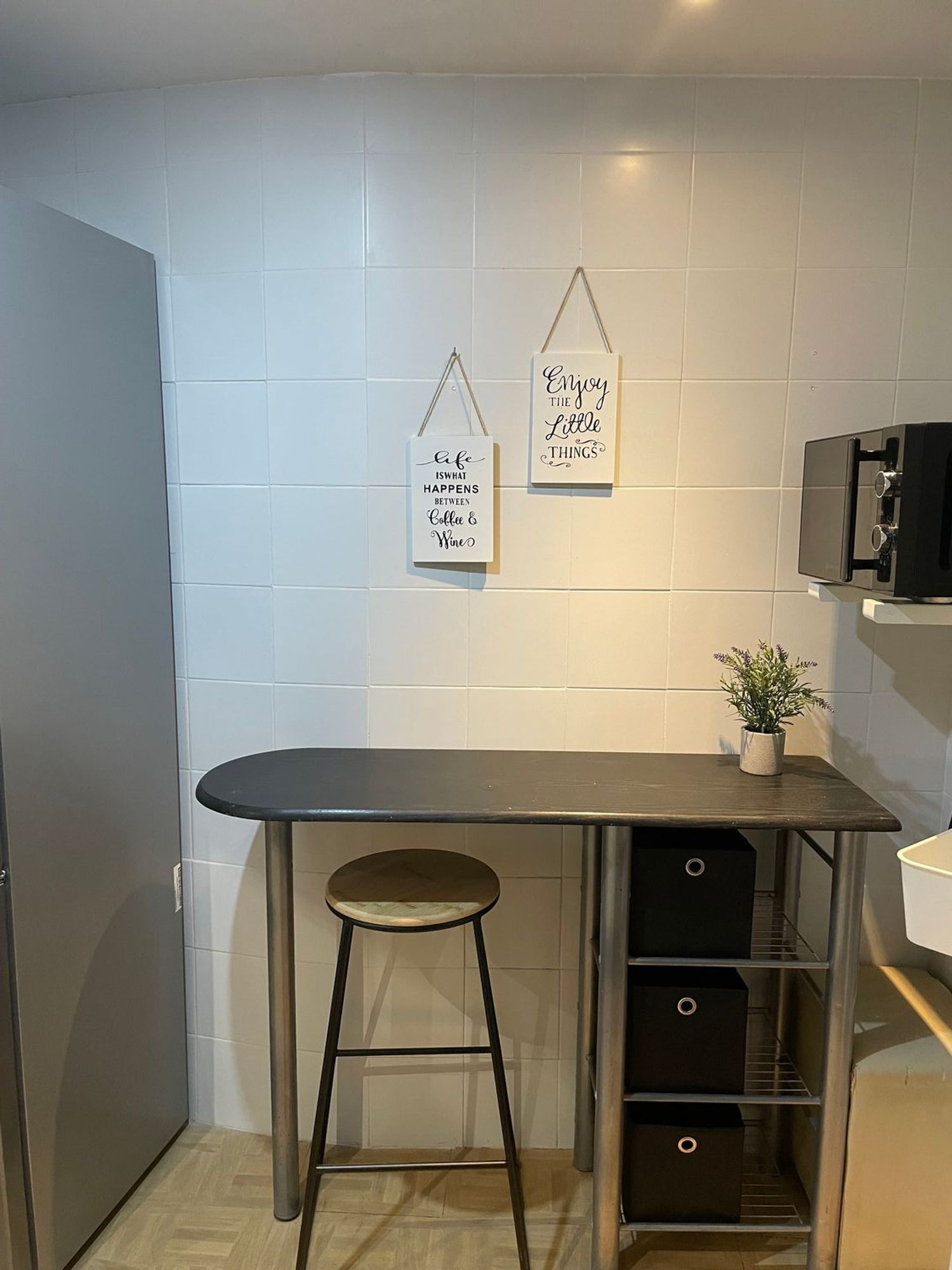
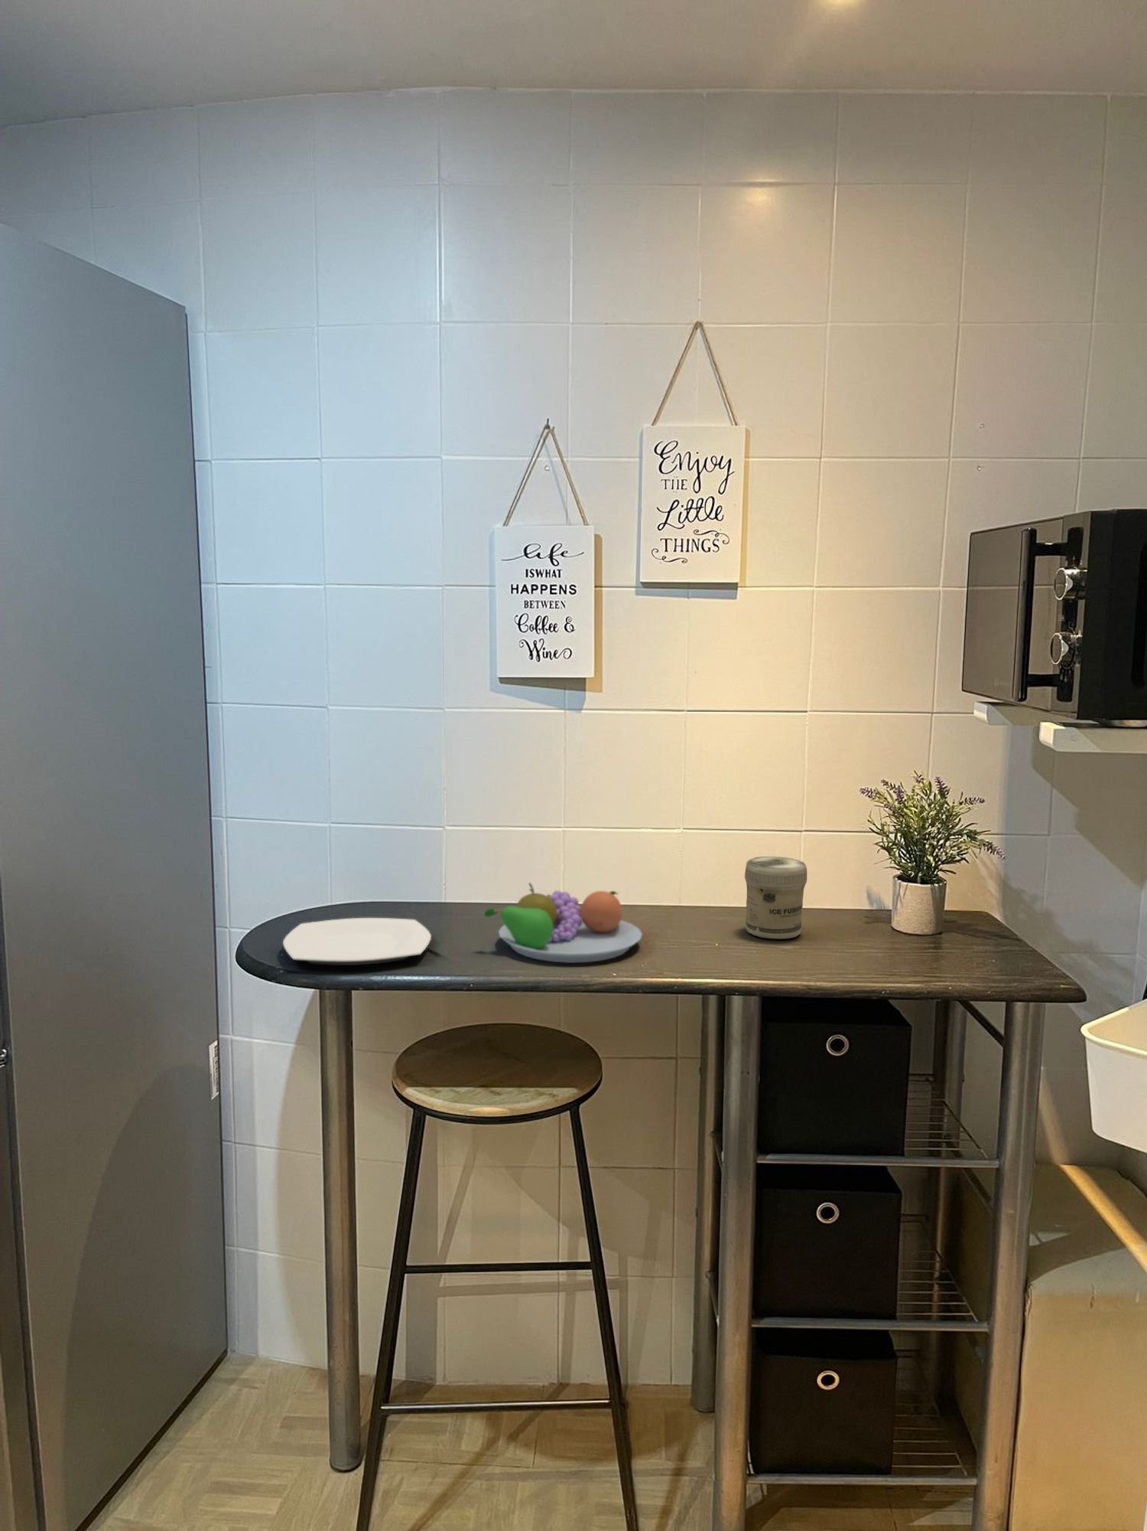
+ jar (775, 897)
+ fruit bowl (564, 919)
+ plate (358, 943)
